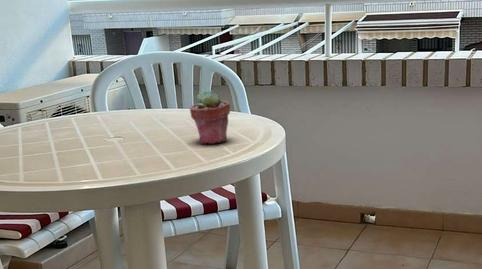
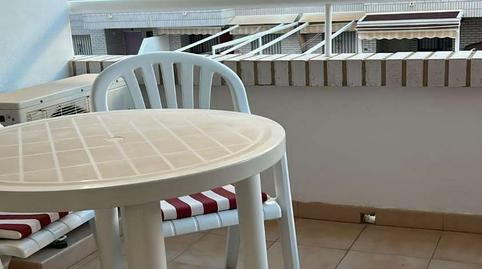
- potted succulent (210, 115)
